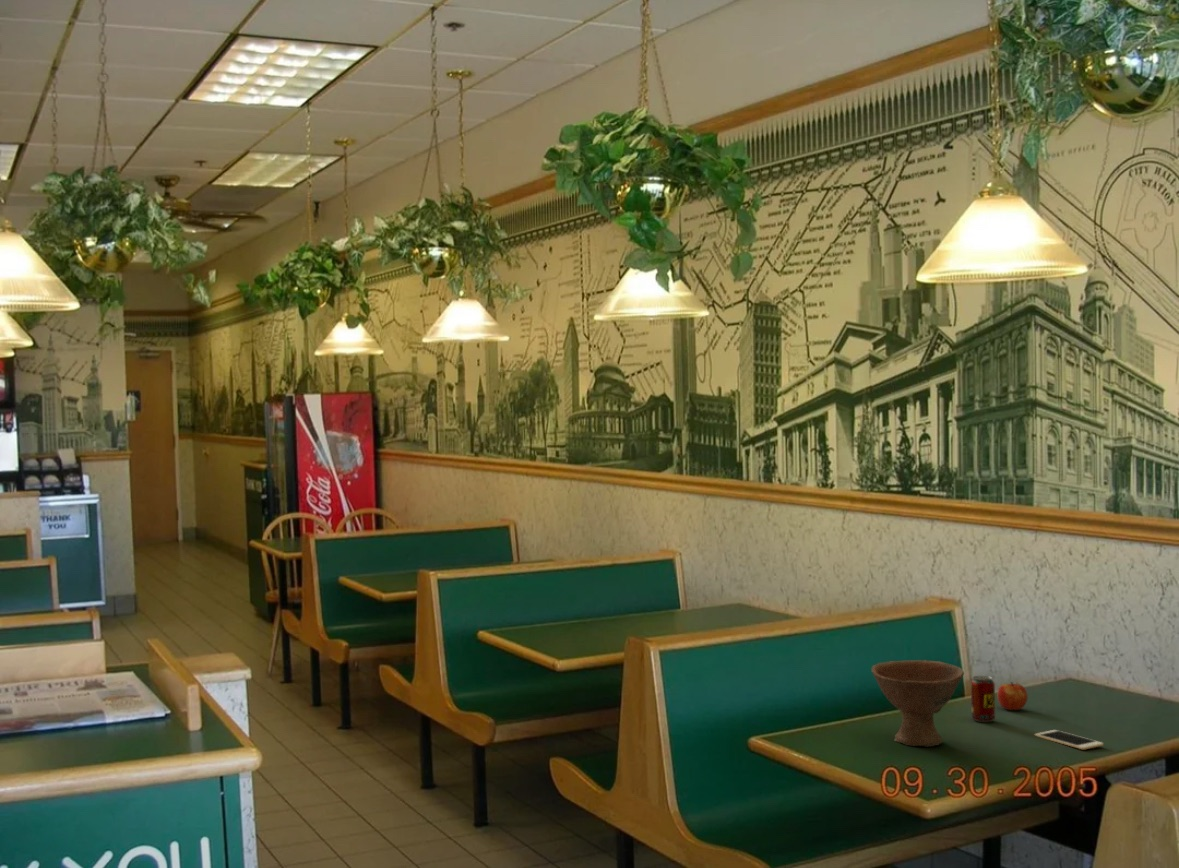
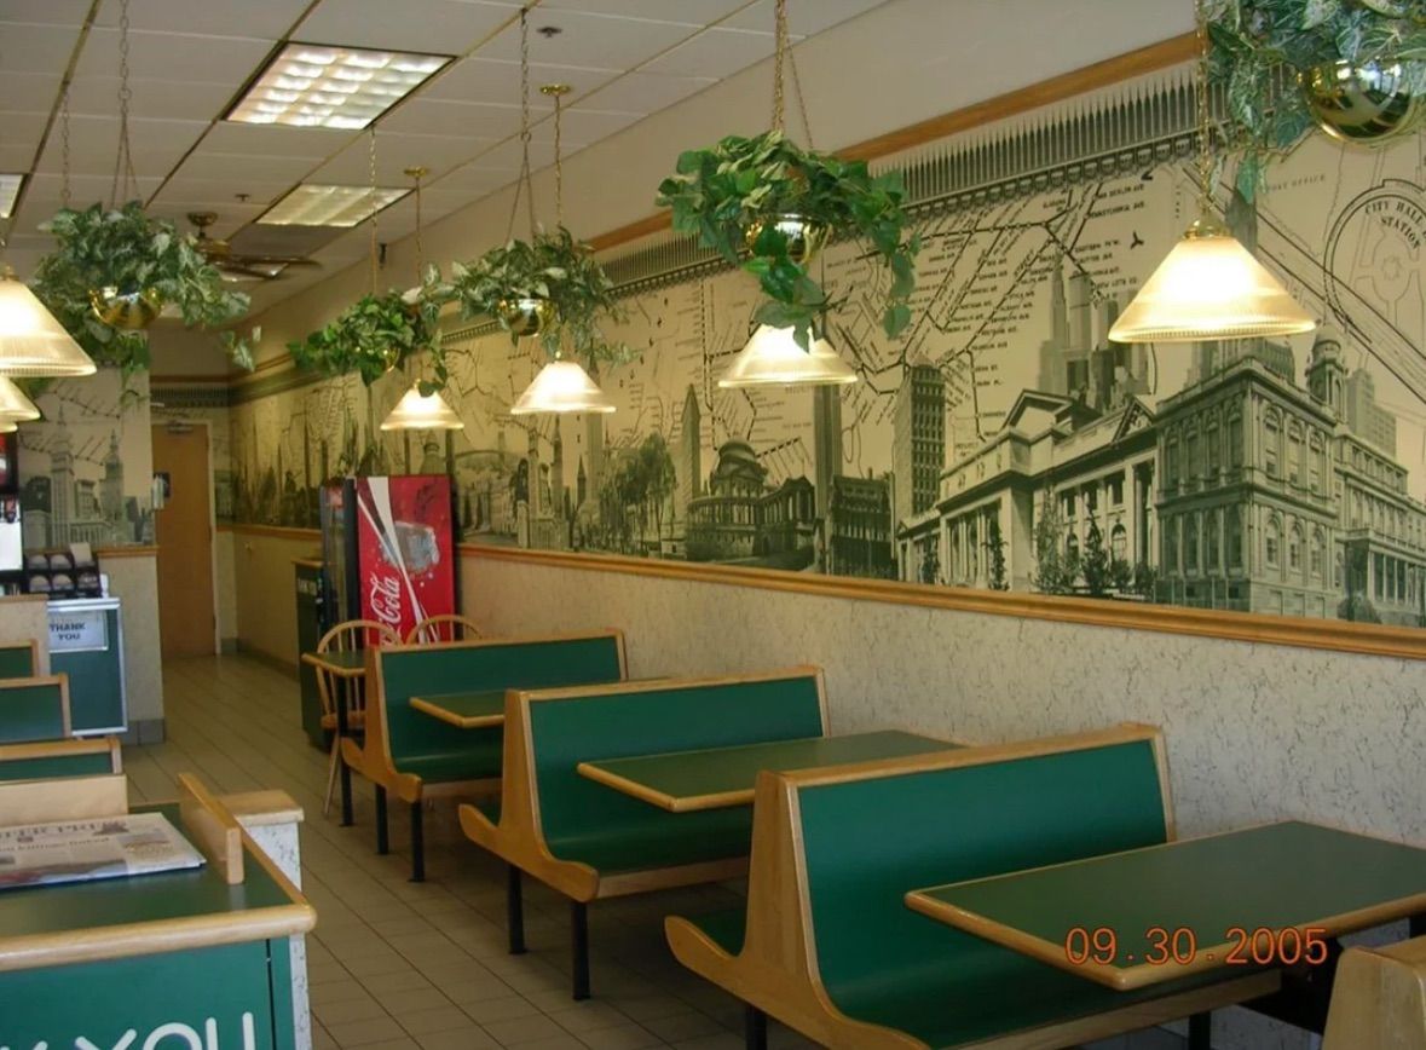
- cell phone (1068, 739)
- apple (1012, 694)
- bowl (917, 702)
- beverage can (983, 698)
